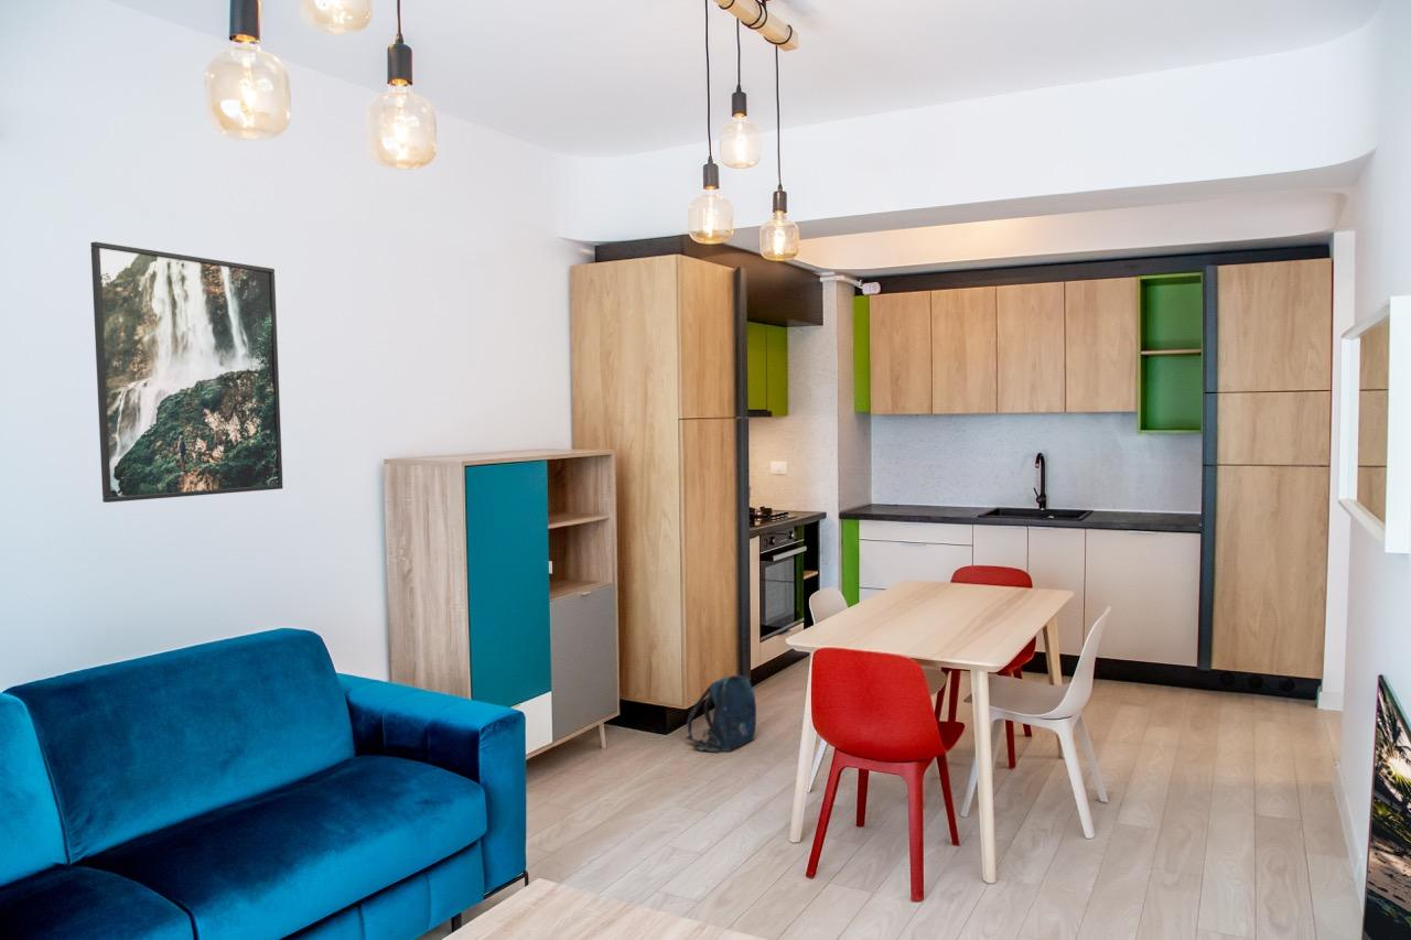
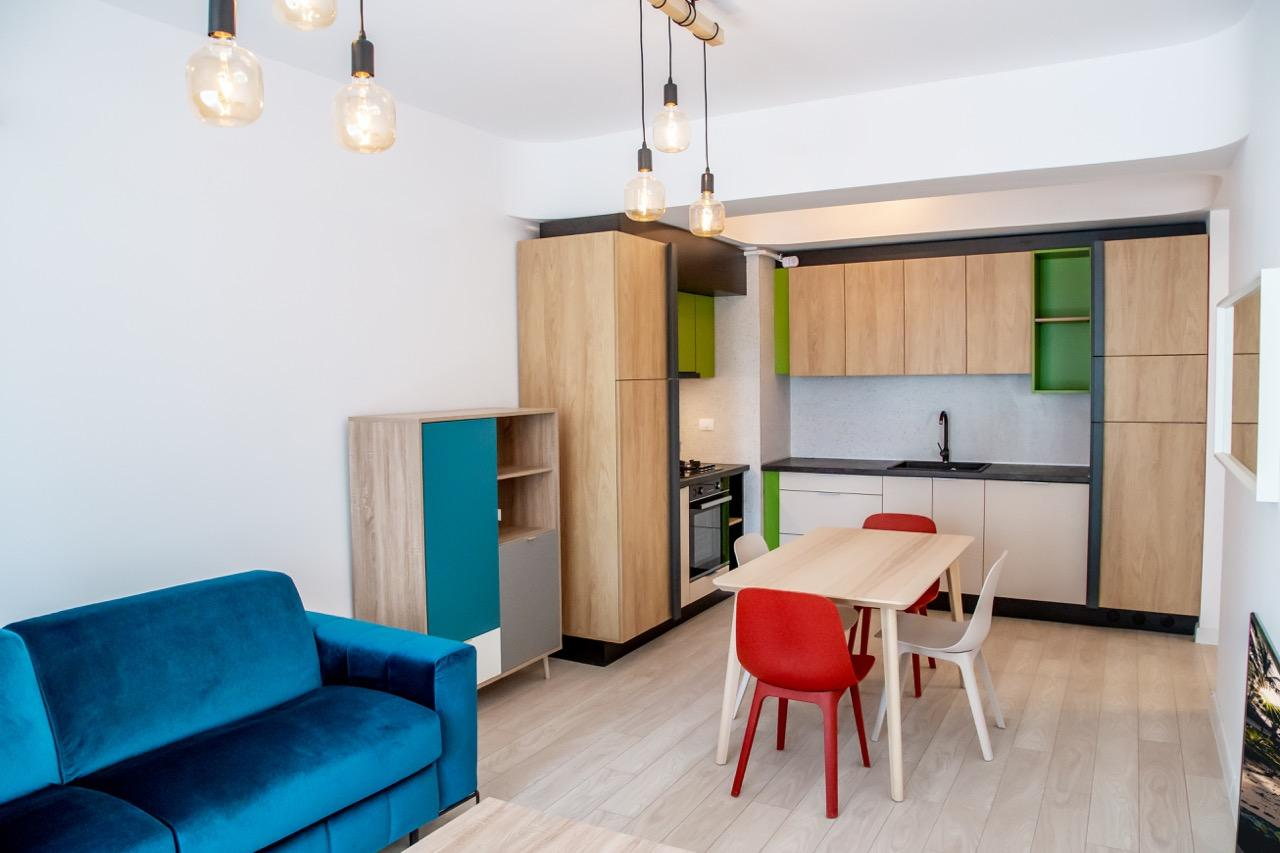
- backpack (720, 707)
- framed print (195, 376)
